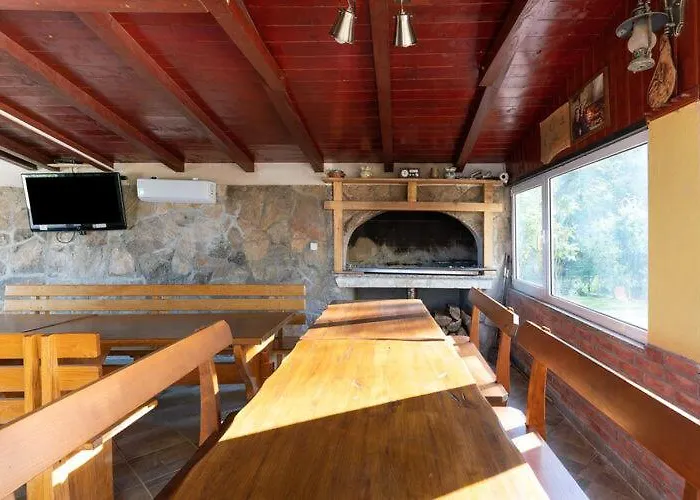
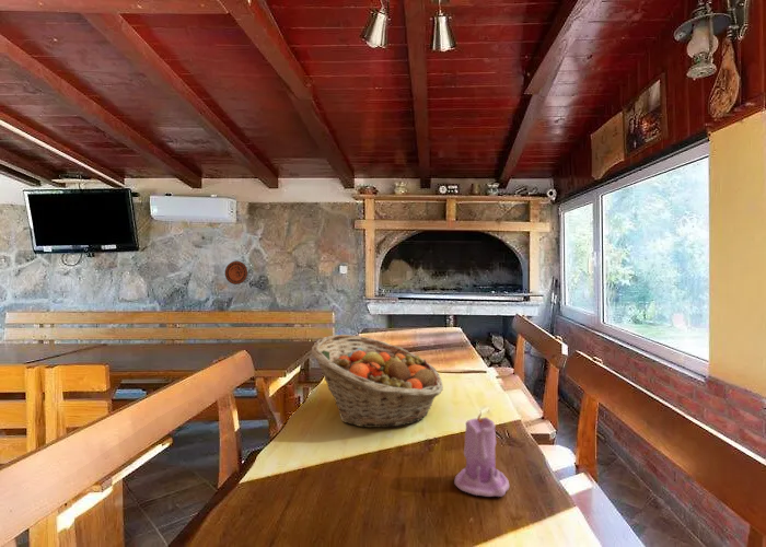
+ decorative plate (235, 272)
+ fruit basket (378, 373)
+ candle (481, 446)
